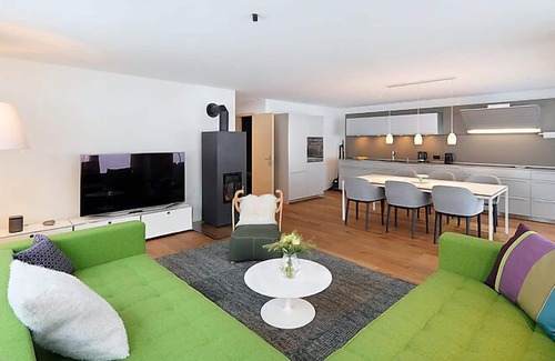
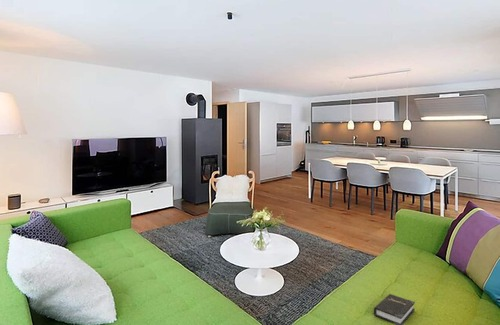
+ hardback book (394, 308)
